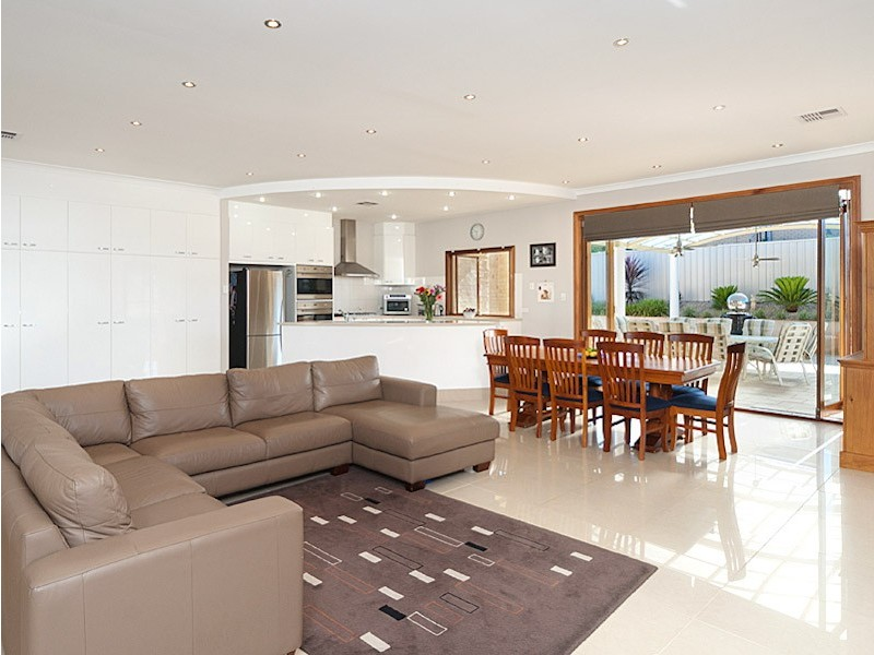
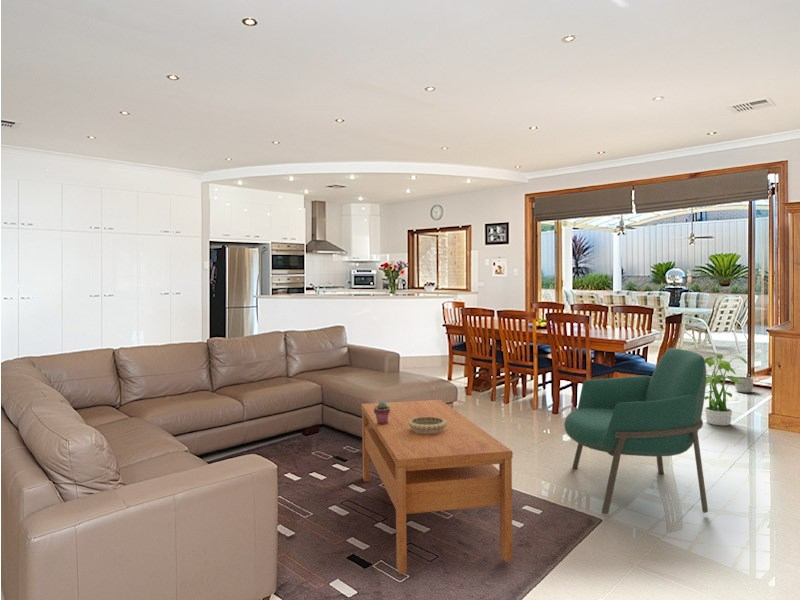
+ coffee table (424, 468)
+ planter (744, 384)
+ potted plant (722, 389)
+ potted succulent (382, 412)
+ decorative bowl (427, 425)
+ armchair (631, 420)
